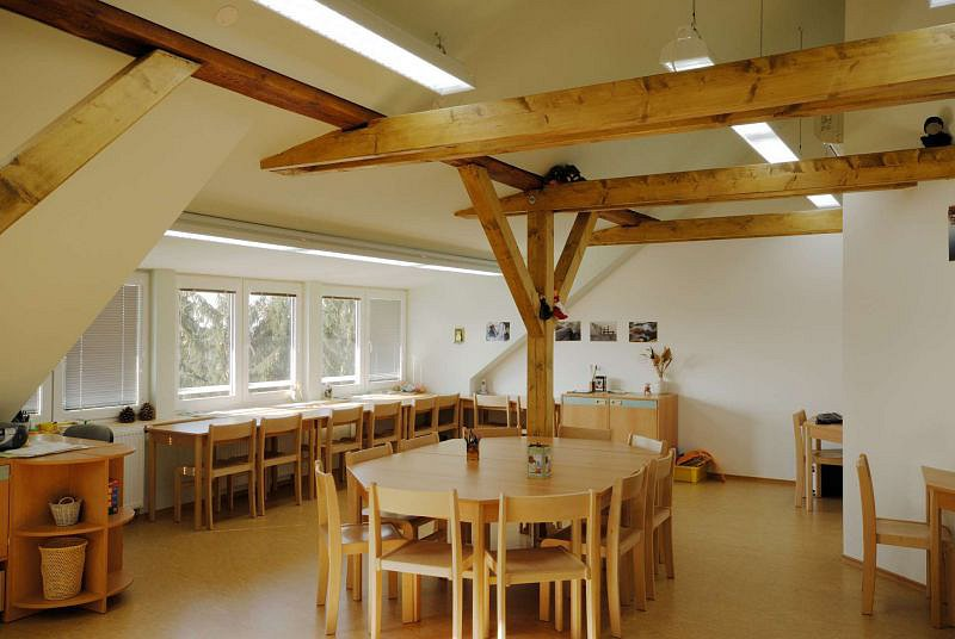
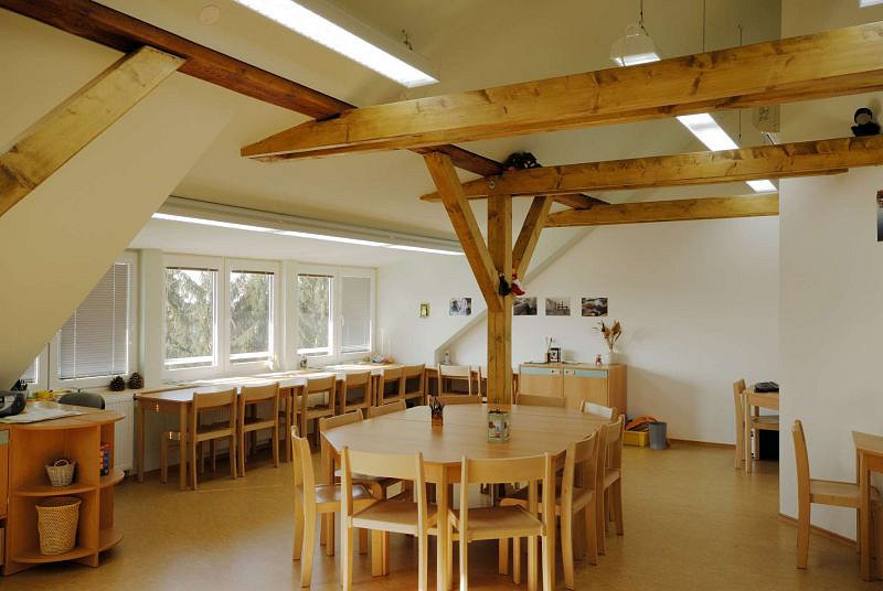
+ waste basket (657, 436)
